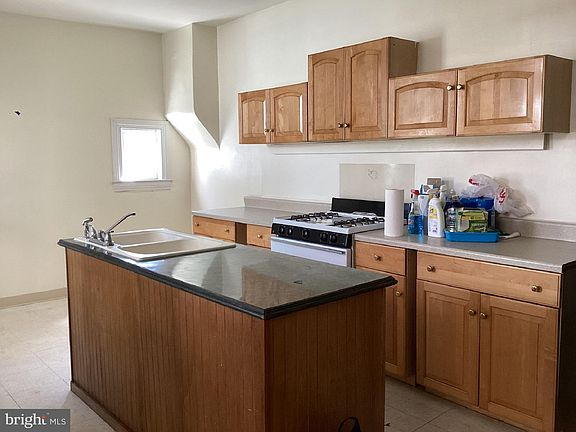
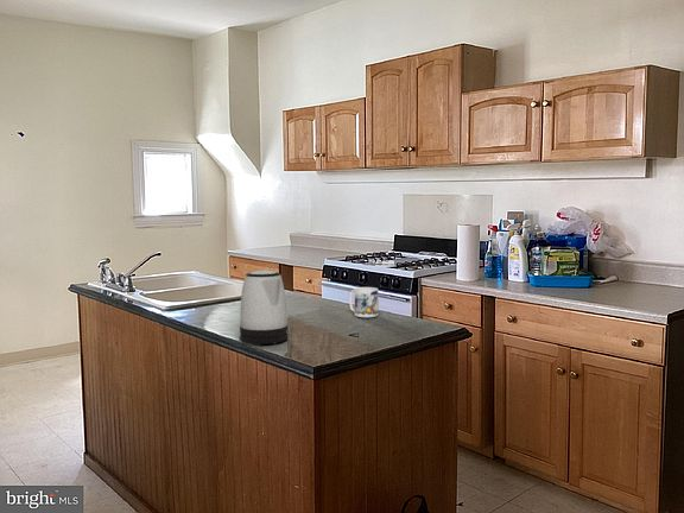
+ mug (362, 302)
+ kettle (259, 304)
